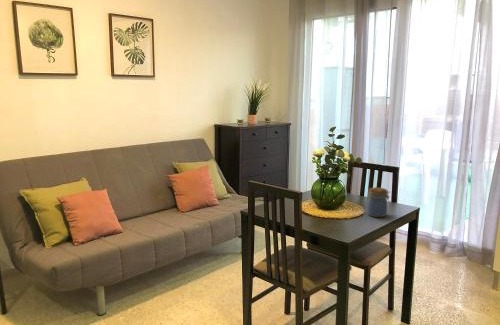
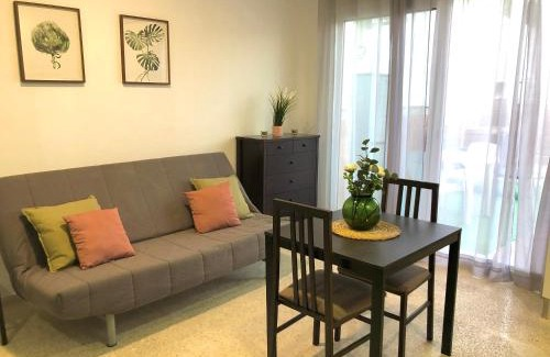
- jar (378, 201)
